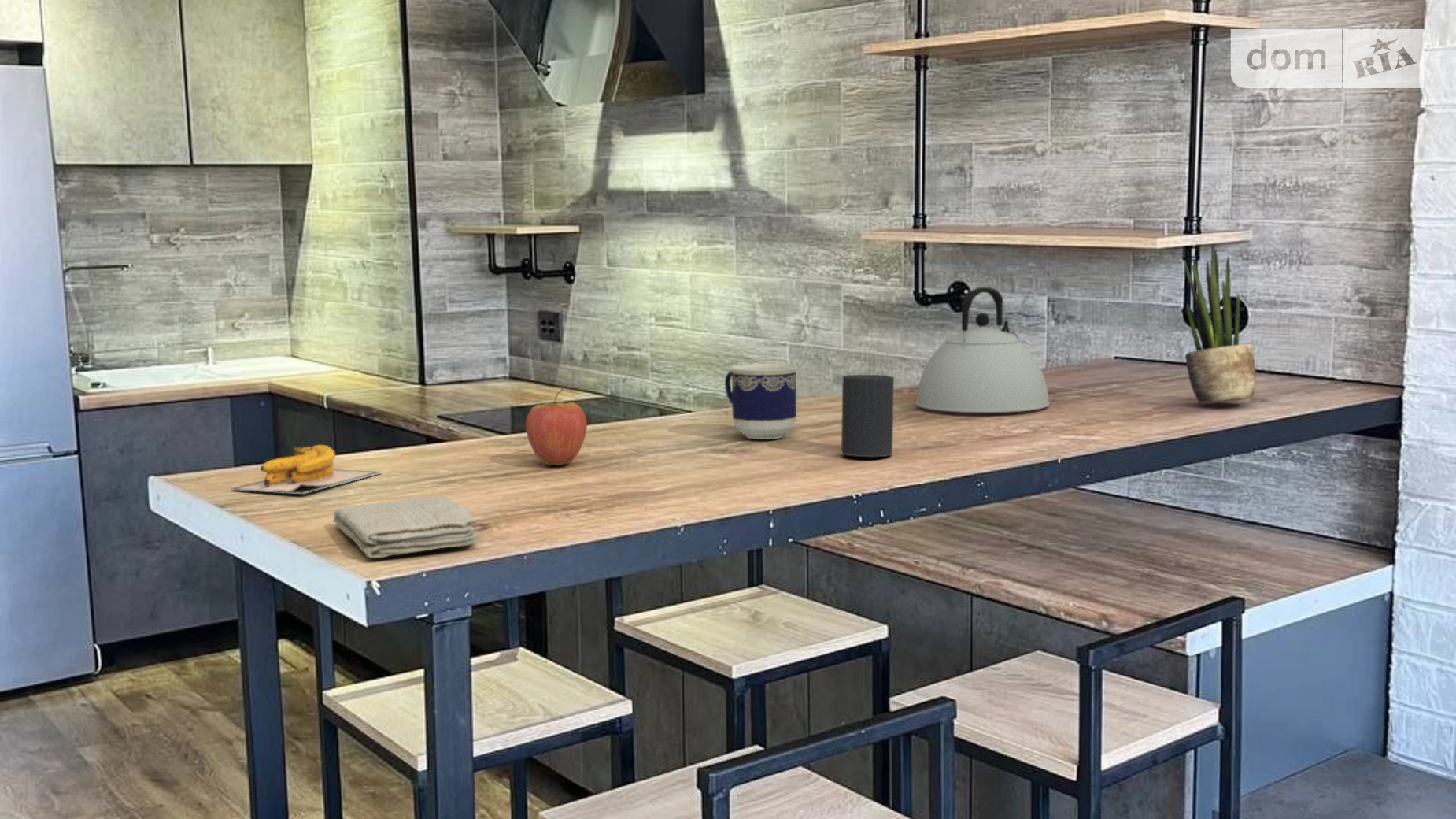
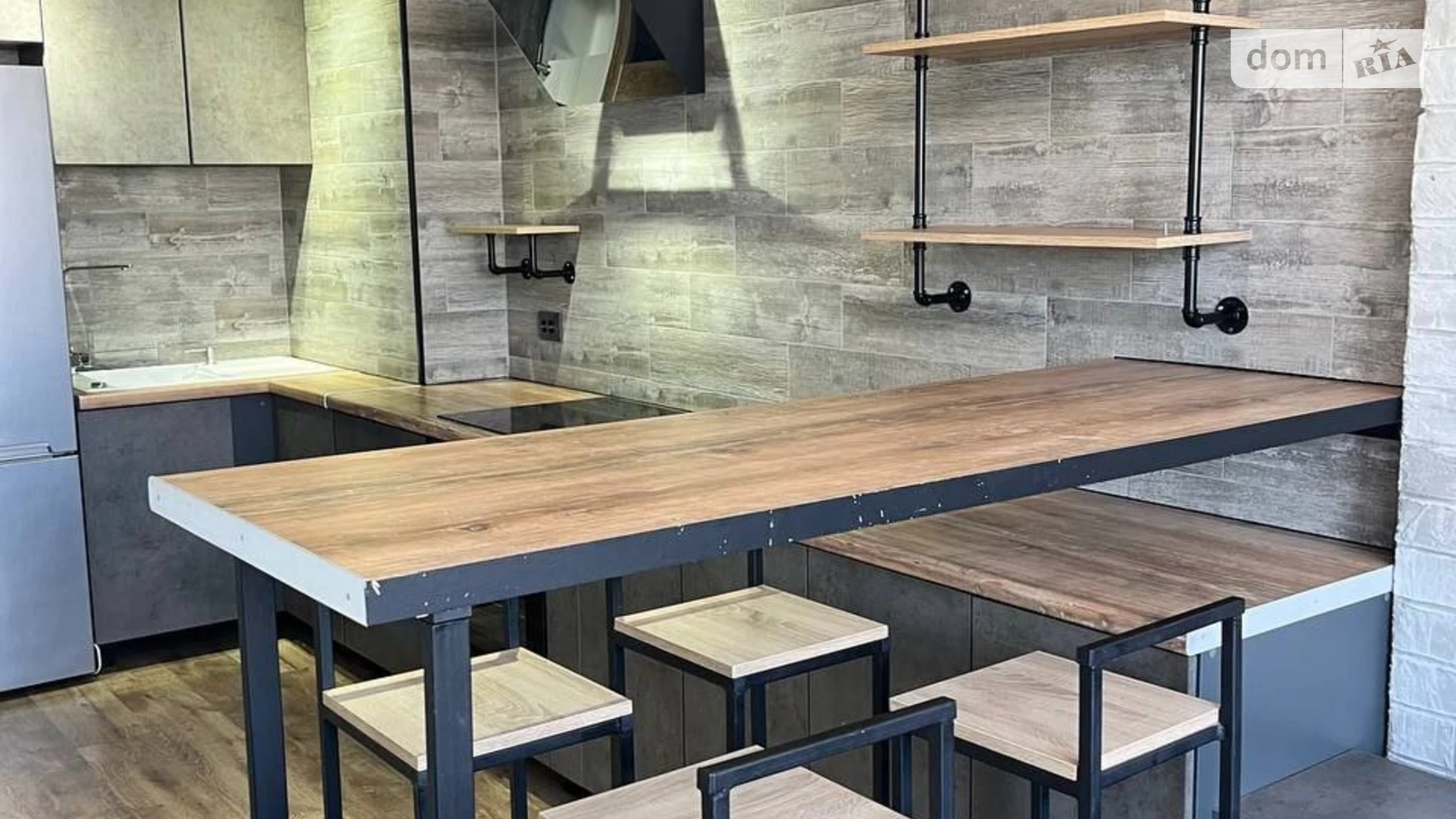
- cup (867, 415)
- cup (756, 401)
- banana (308, 465)
- washcloth (405, 522)
- potted plant (1215, 323)
- fruit (556, 426)
- kettle (983, 346)
